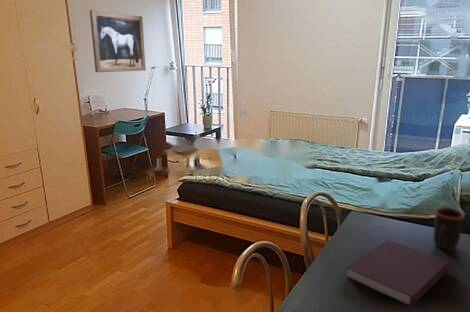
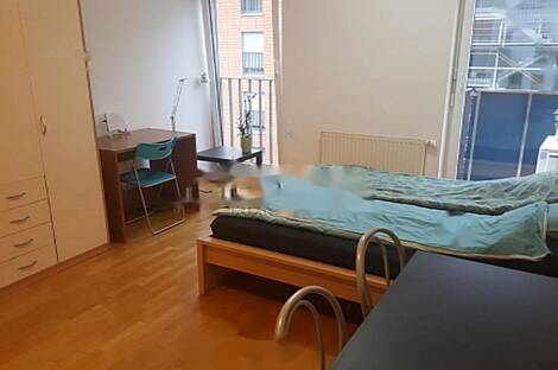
- mug (445, 231)
- wall art (120, 43)
- notebook (398, 269)
